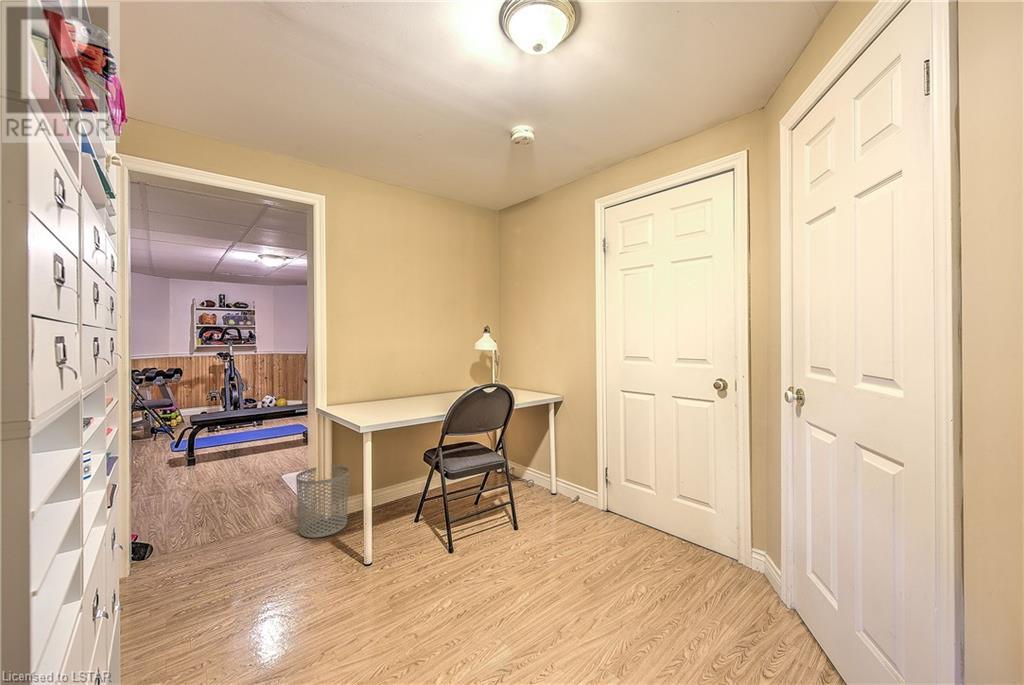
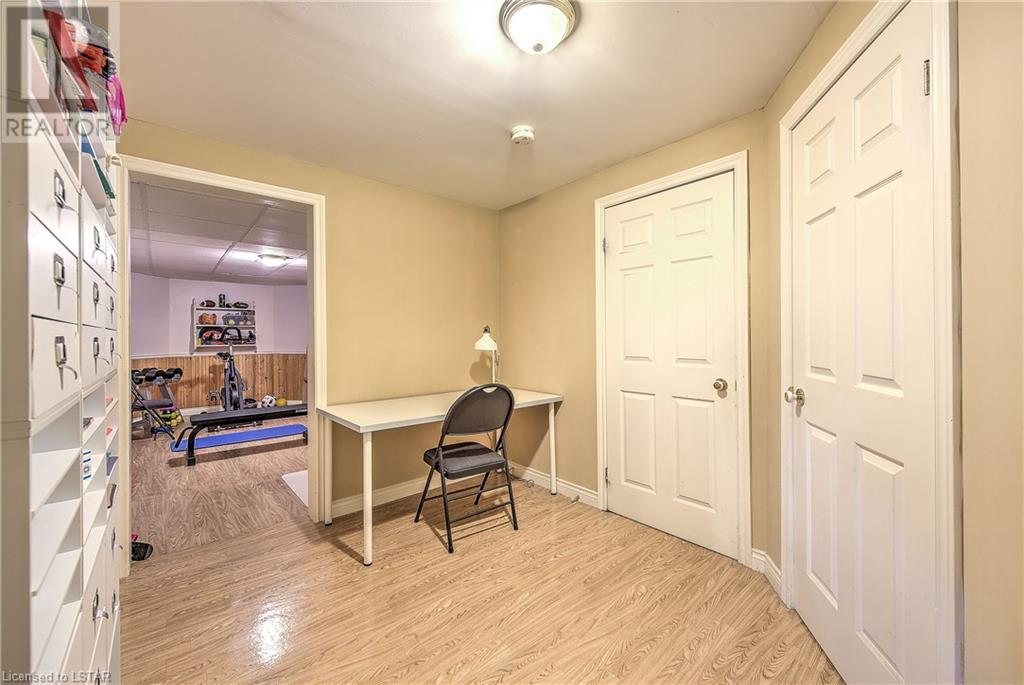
- waste bin (323, 499)
